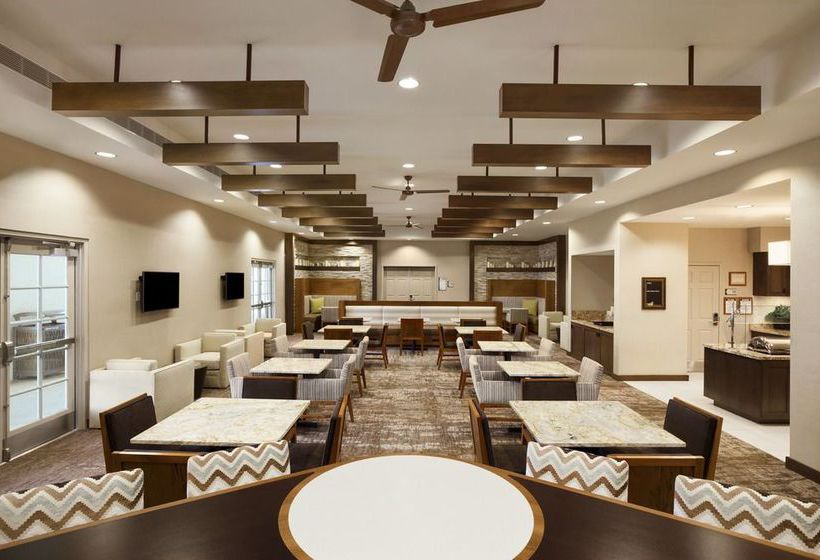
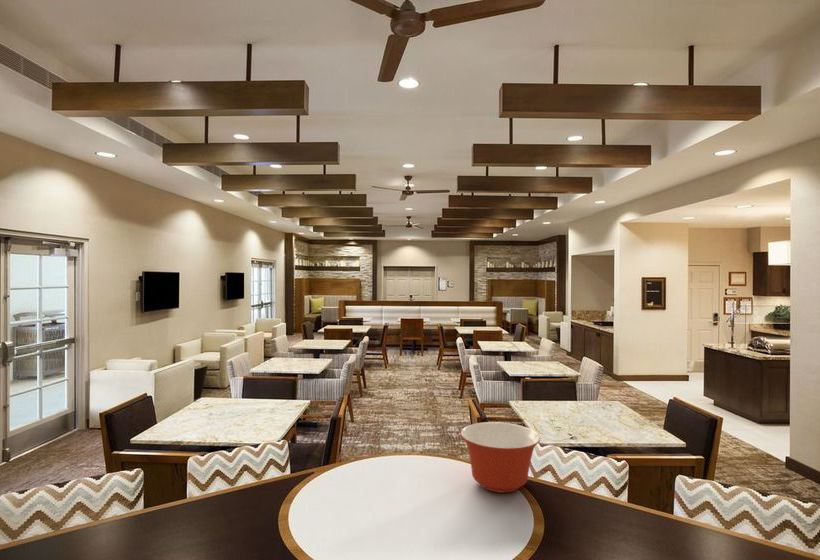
+ mixing bowl (499, 458)
